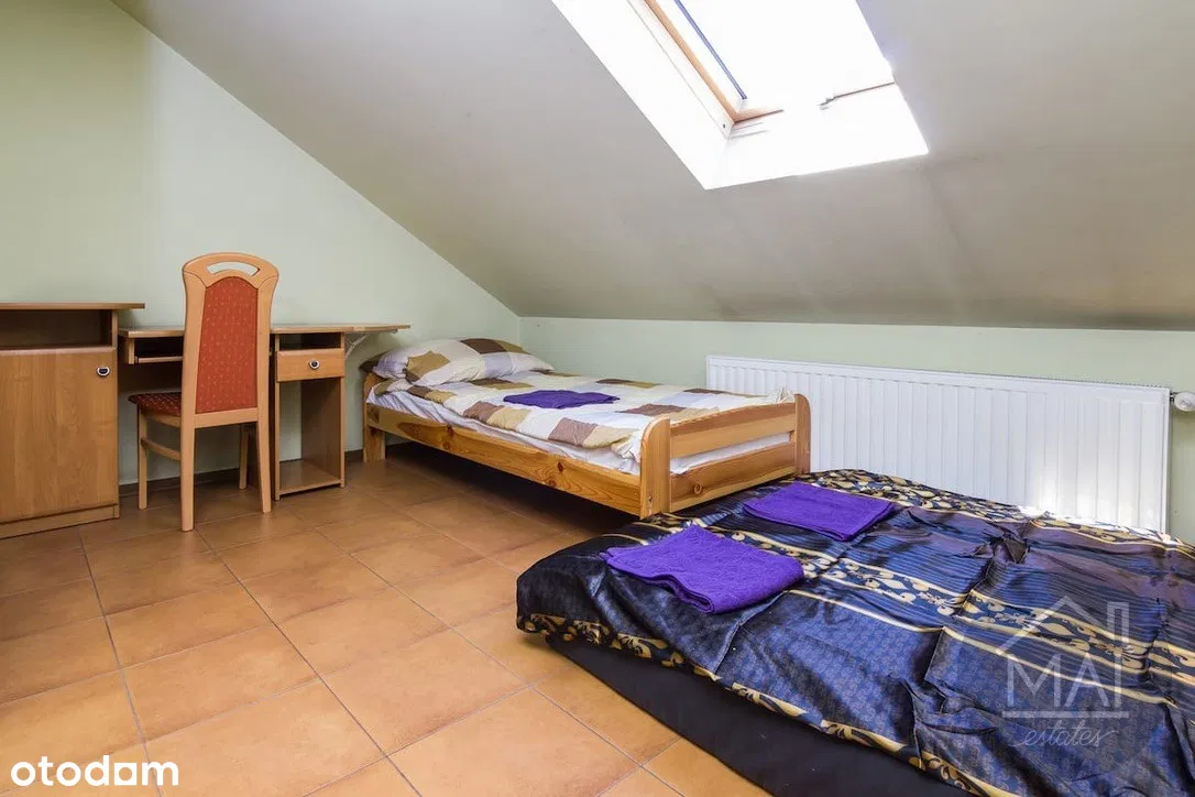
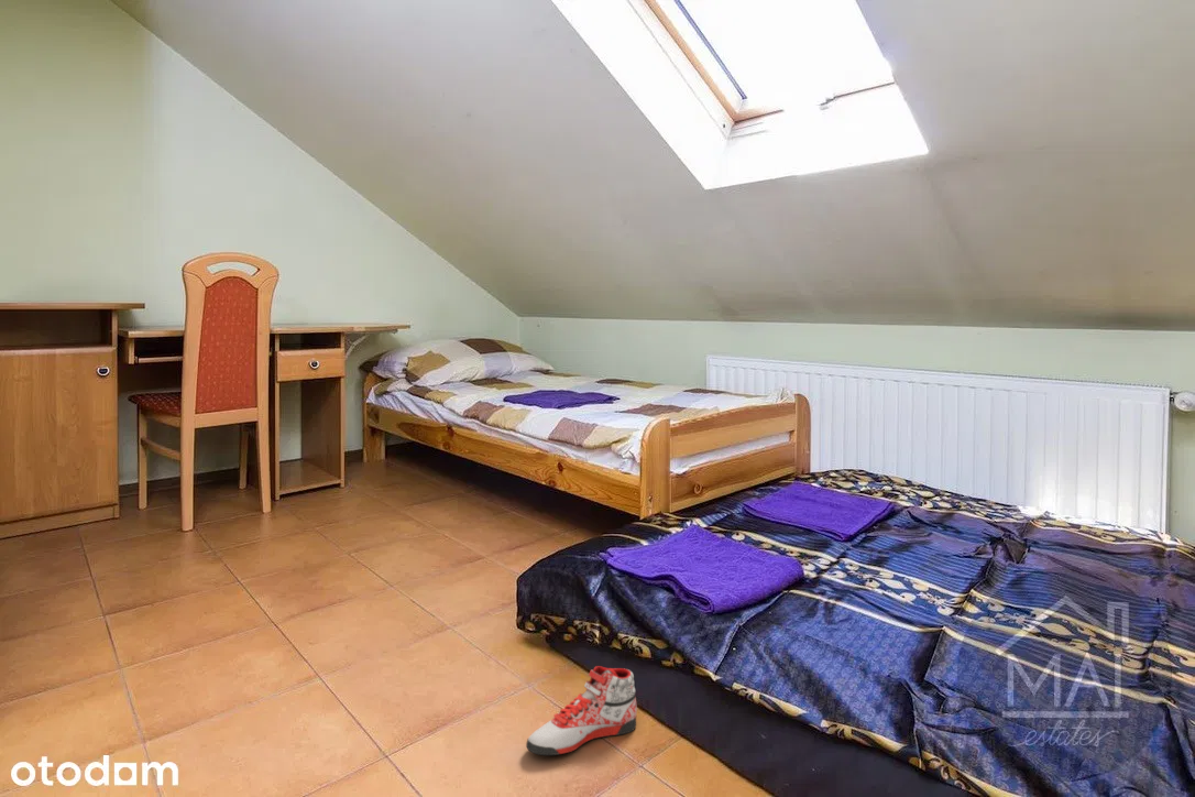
+ sneaker (582, 706)
